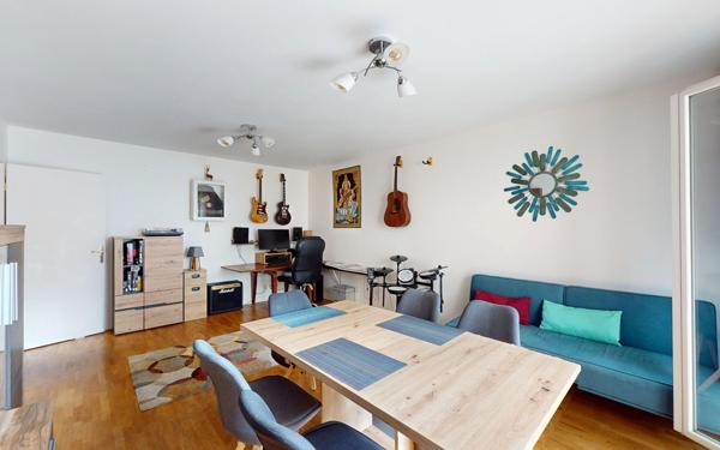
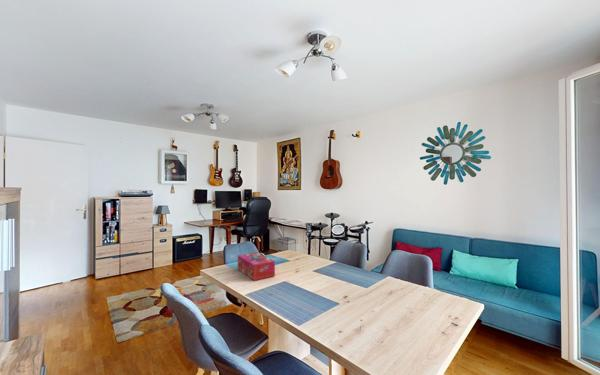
+ tissue box (255, 265)
